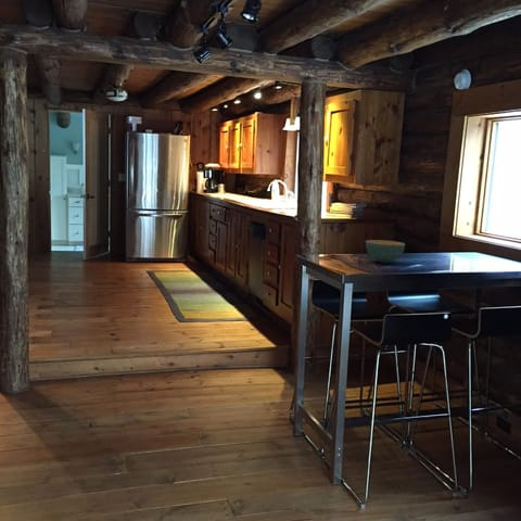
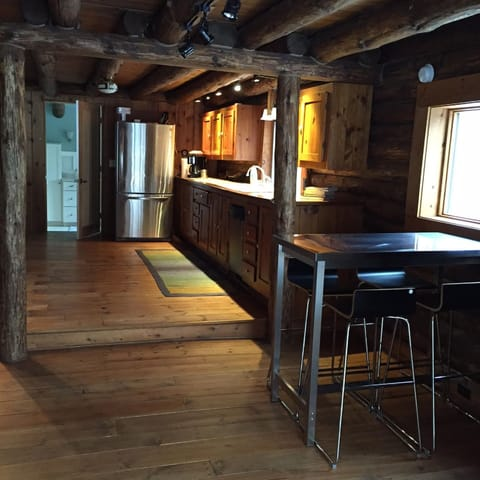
- cereal bowl (384, 252)
